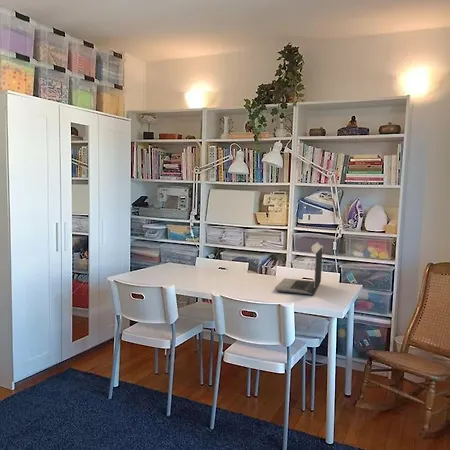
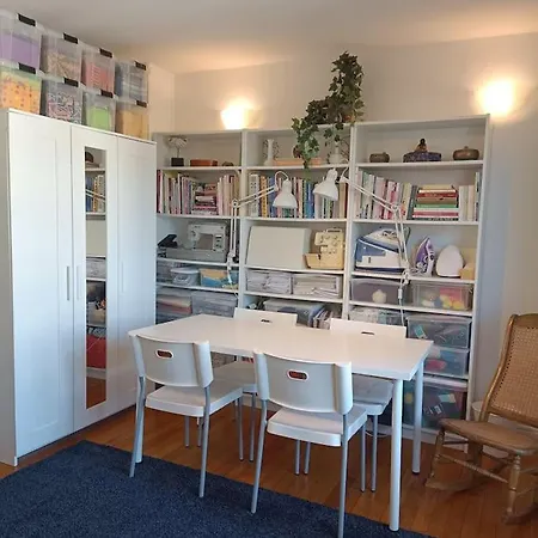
- laptop computer (296, 279)
